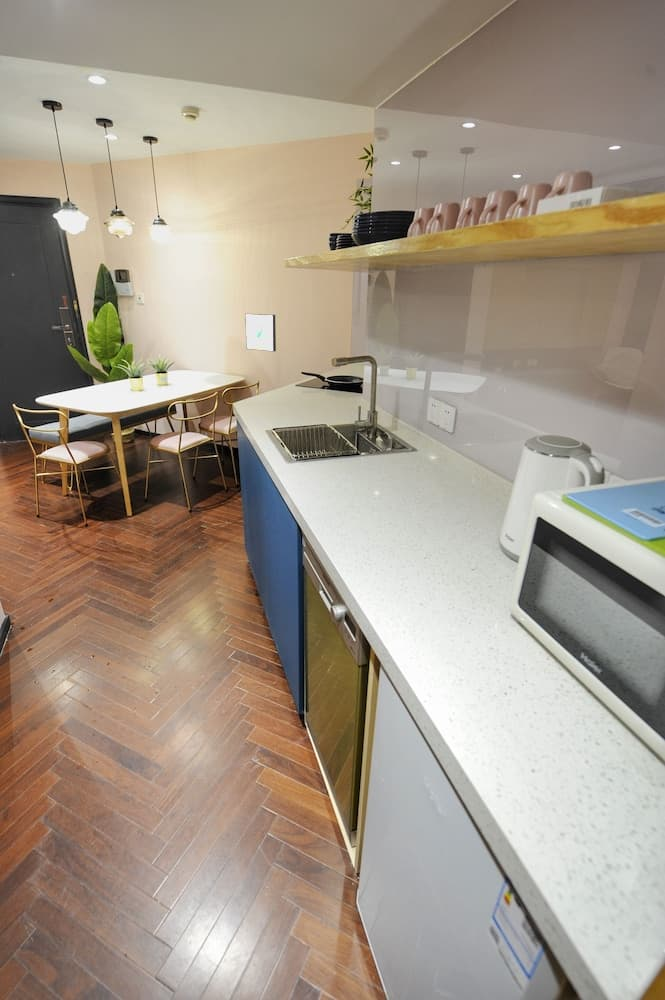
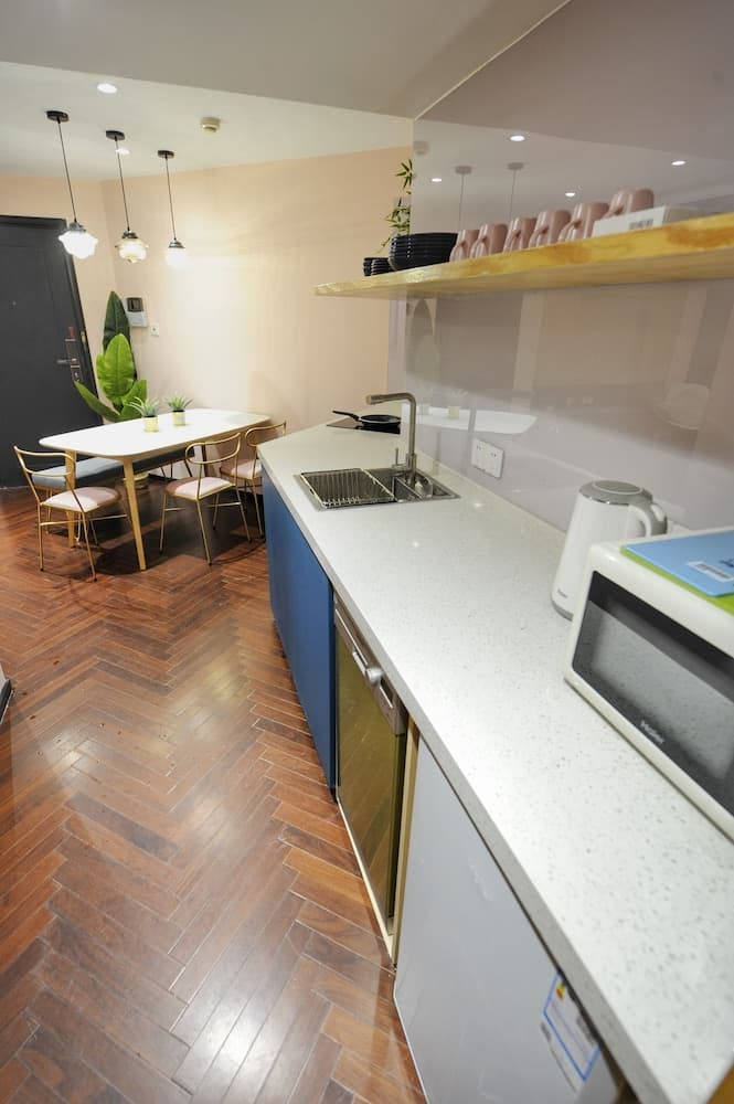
- wall art (260, 332)
